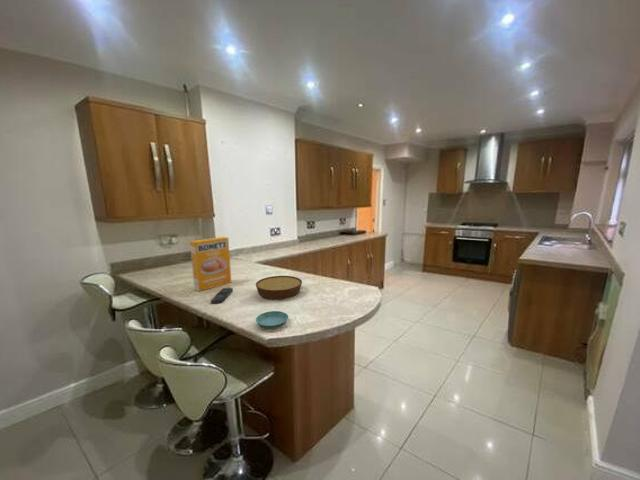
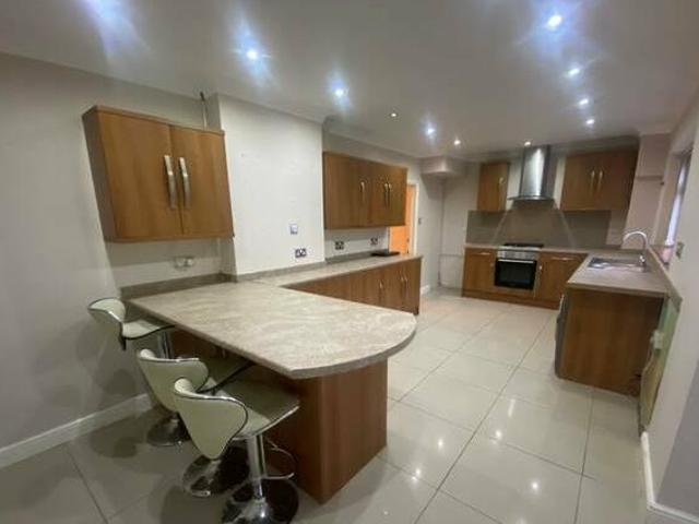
- saucer (272, 320)
- bowl (279, 287)
- cereal box (211, 262)
- remote control (222, 294)
